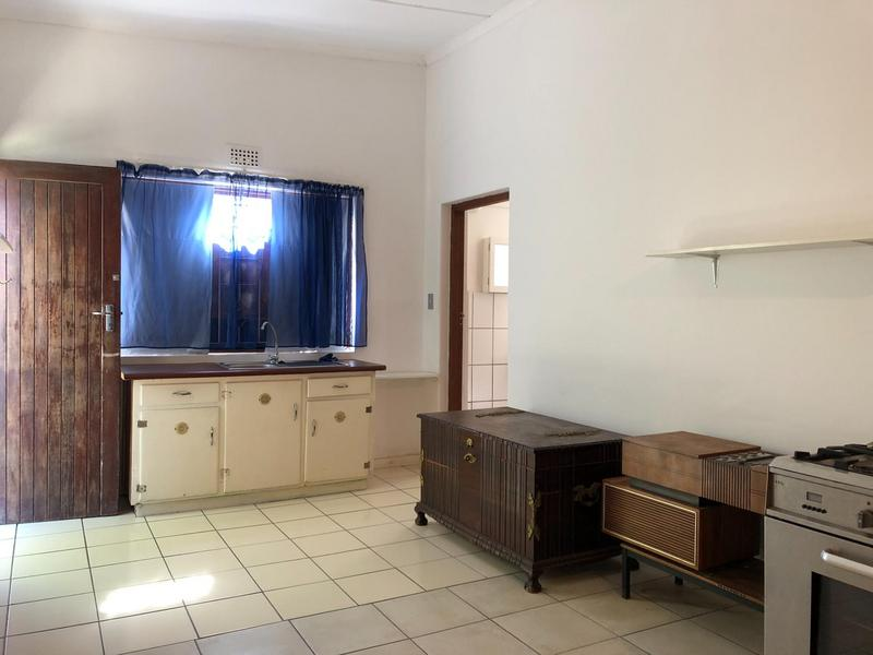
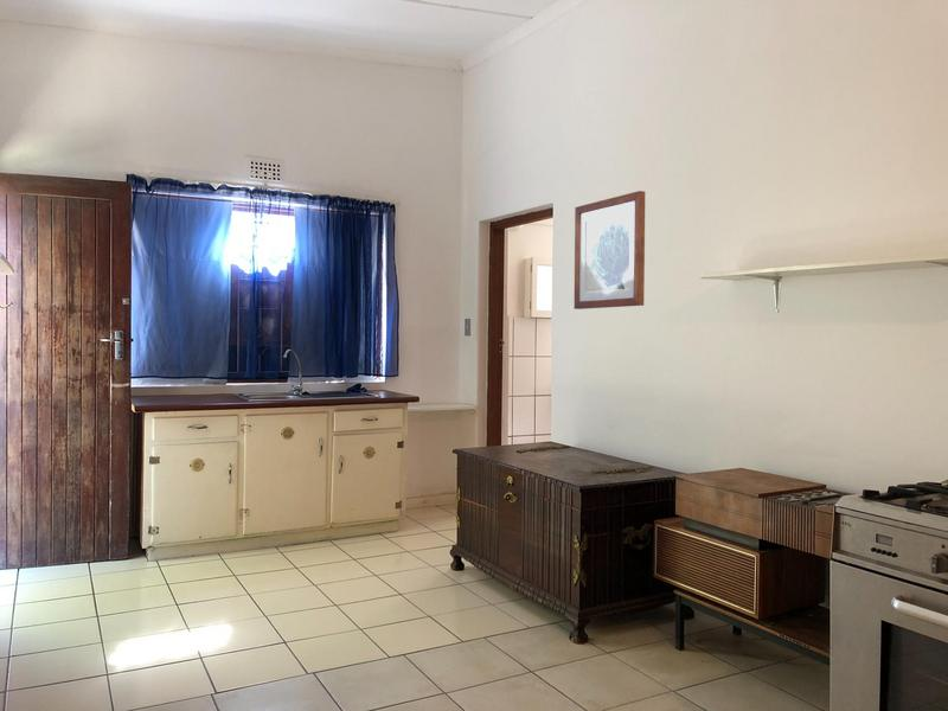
+ wall art (607, 254)
